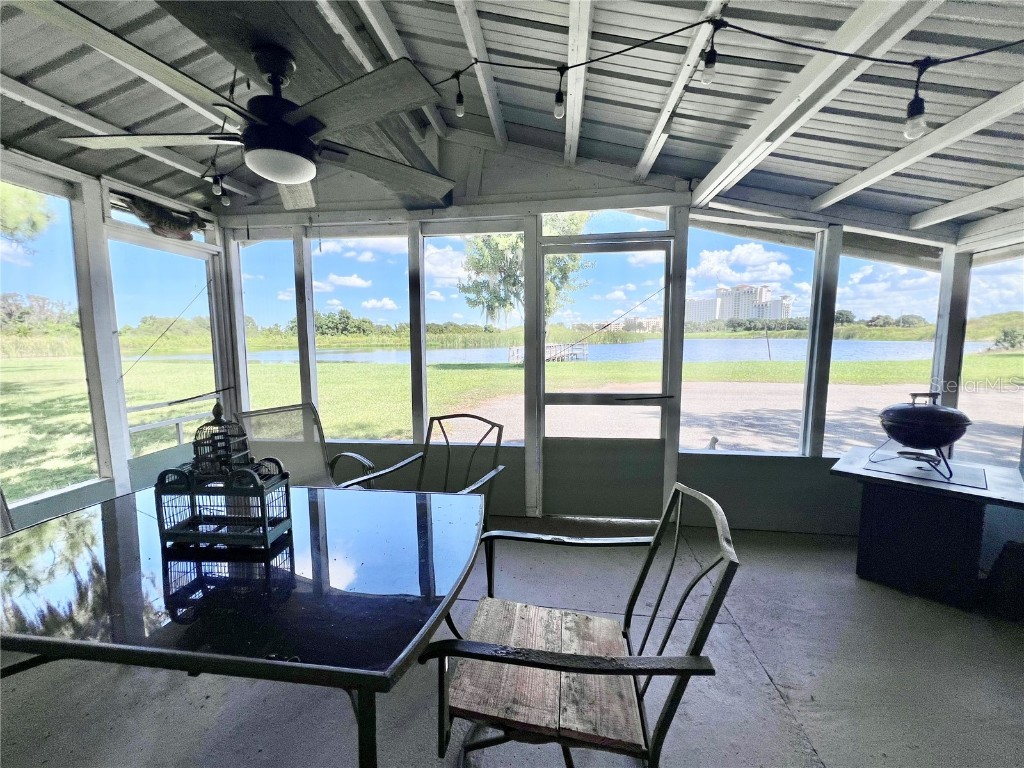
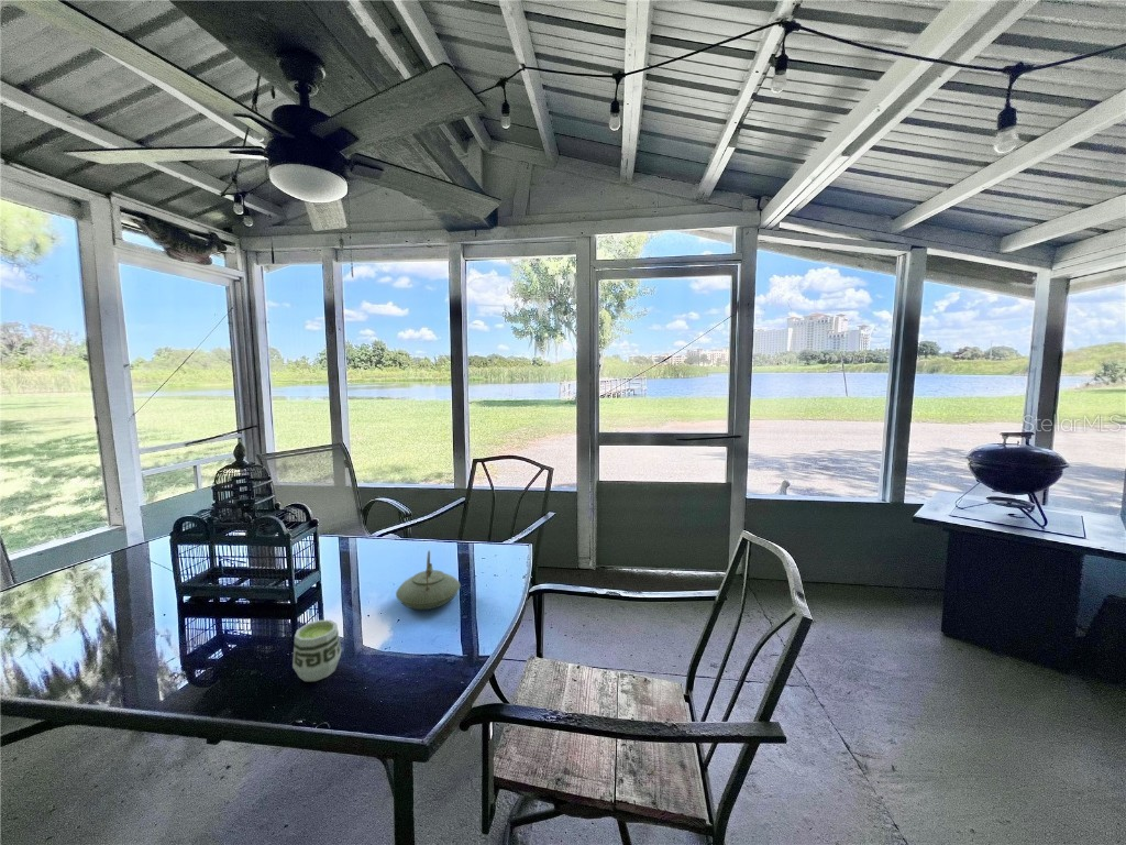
+ teapot (428, 574)
+ cup (317, 650)
